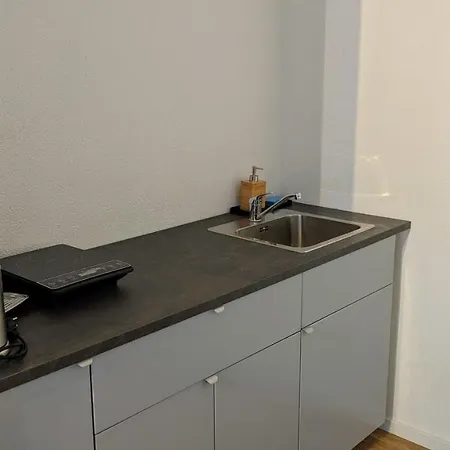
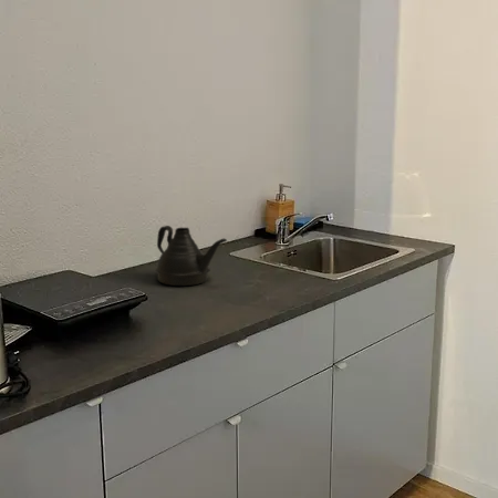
+ teapot (190, 256)
